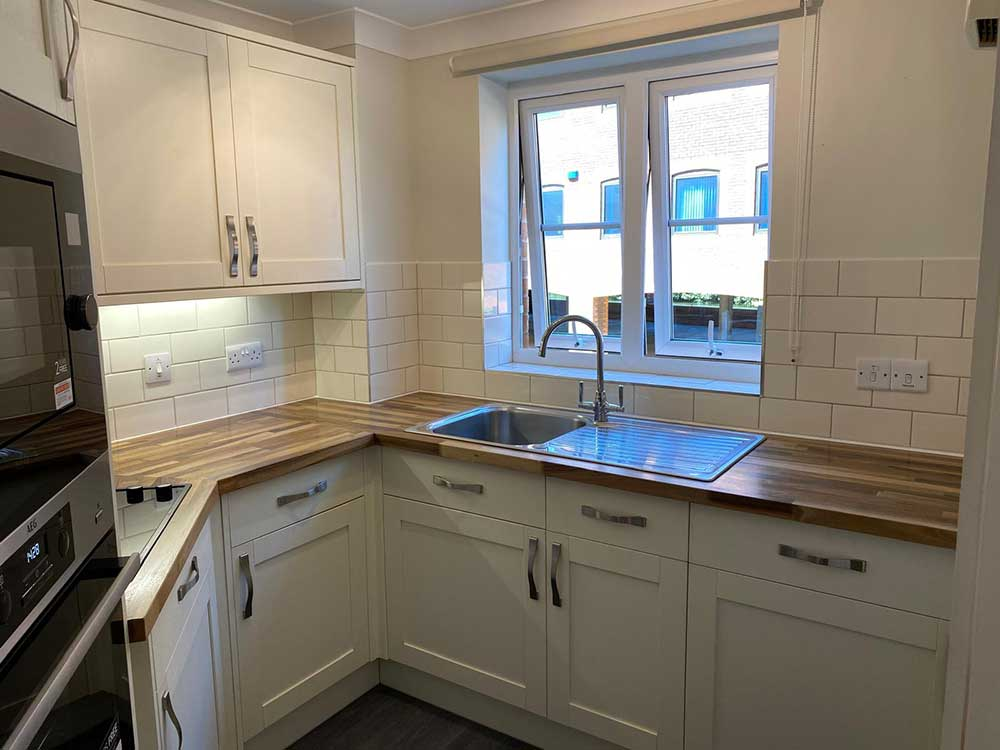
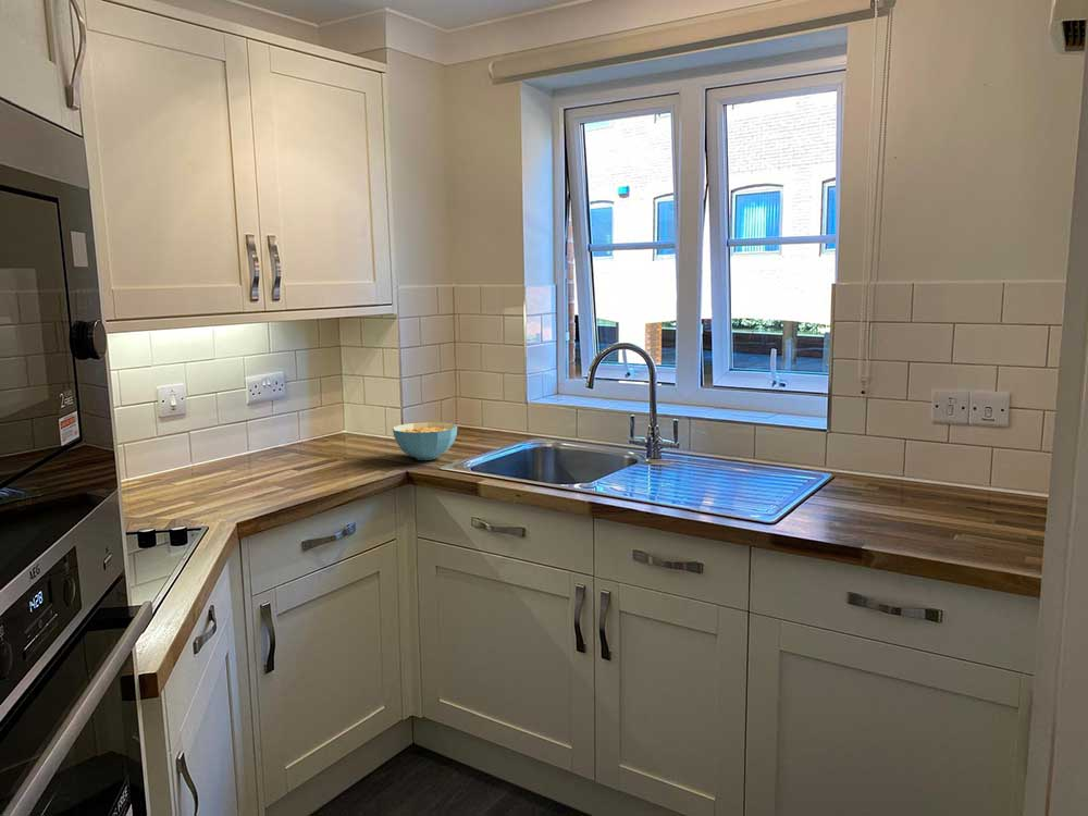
+ cereal bowl (425, 442)
